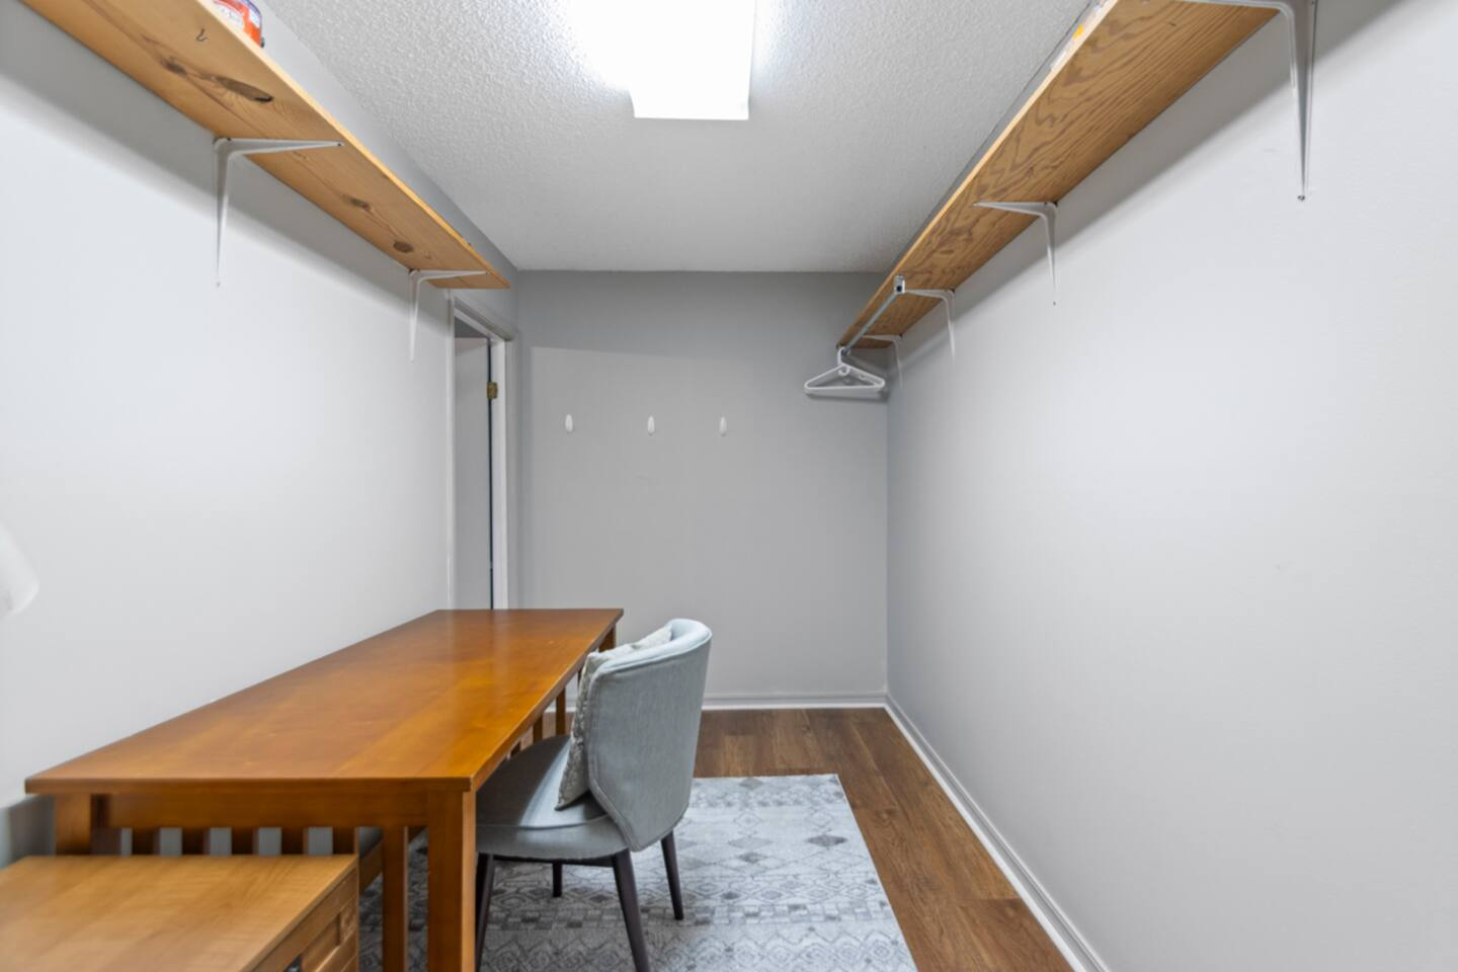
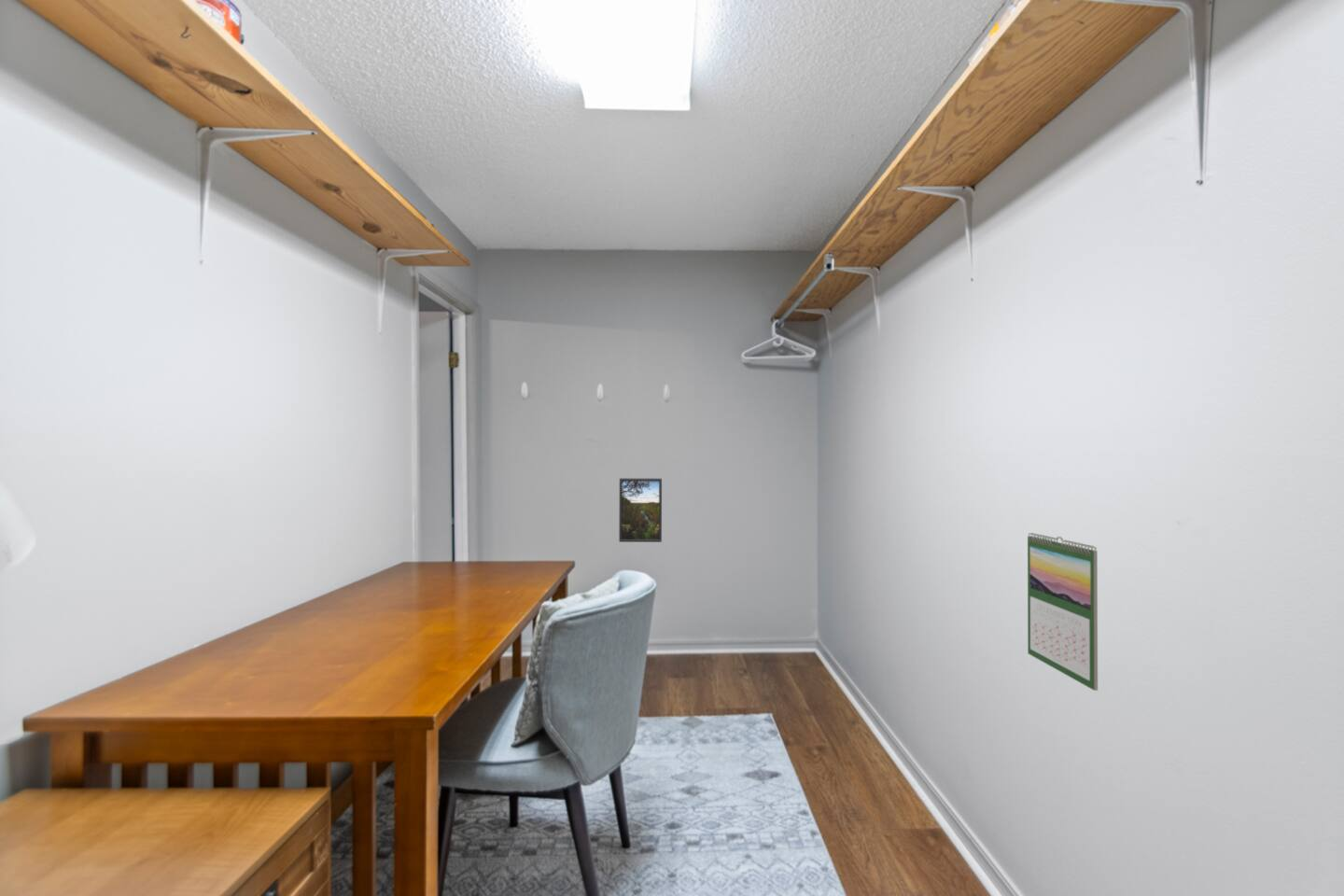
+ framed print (640, 510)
+ calendar (1059, 603)
